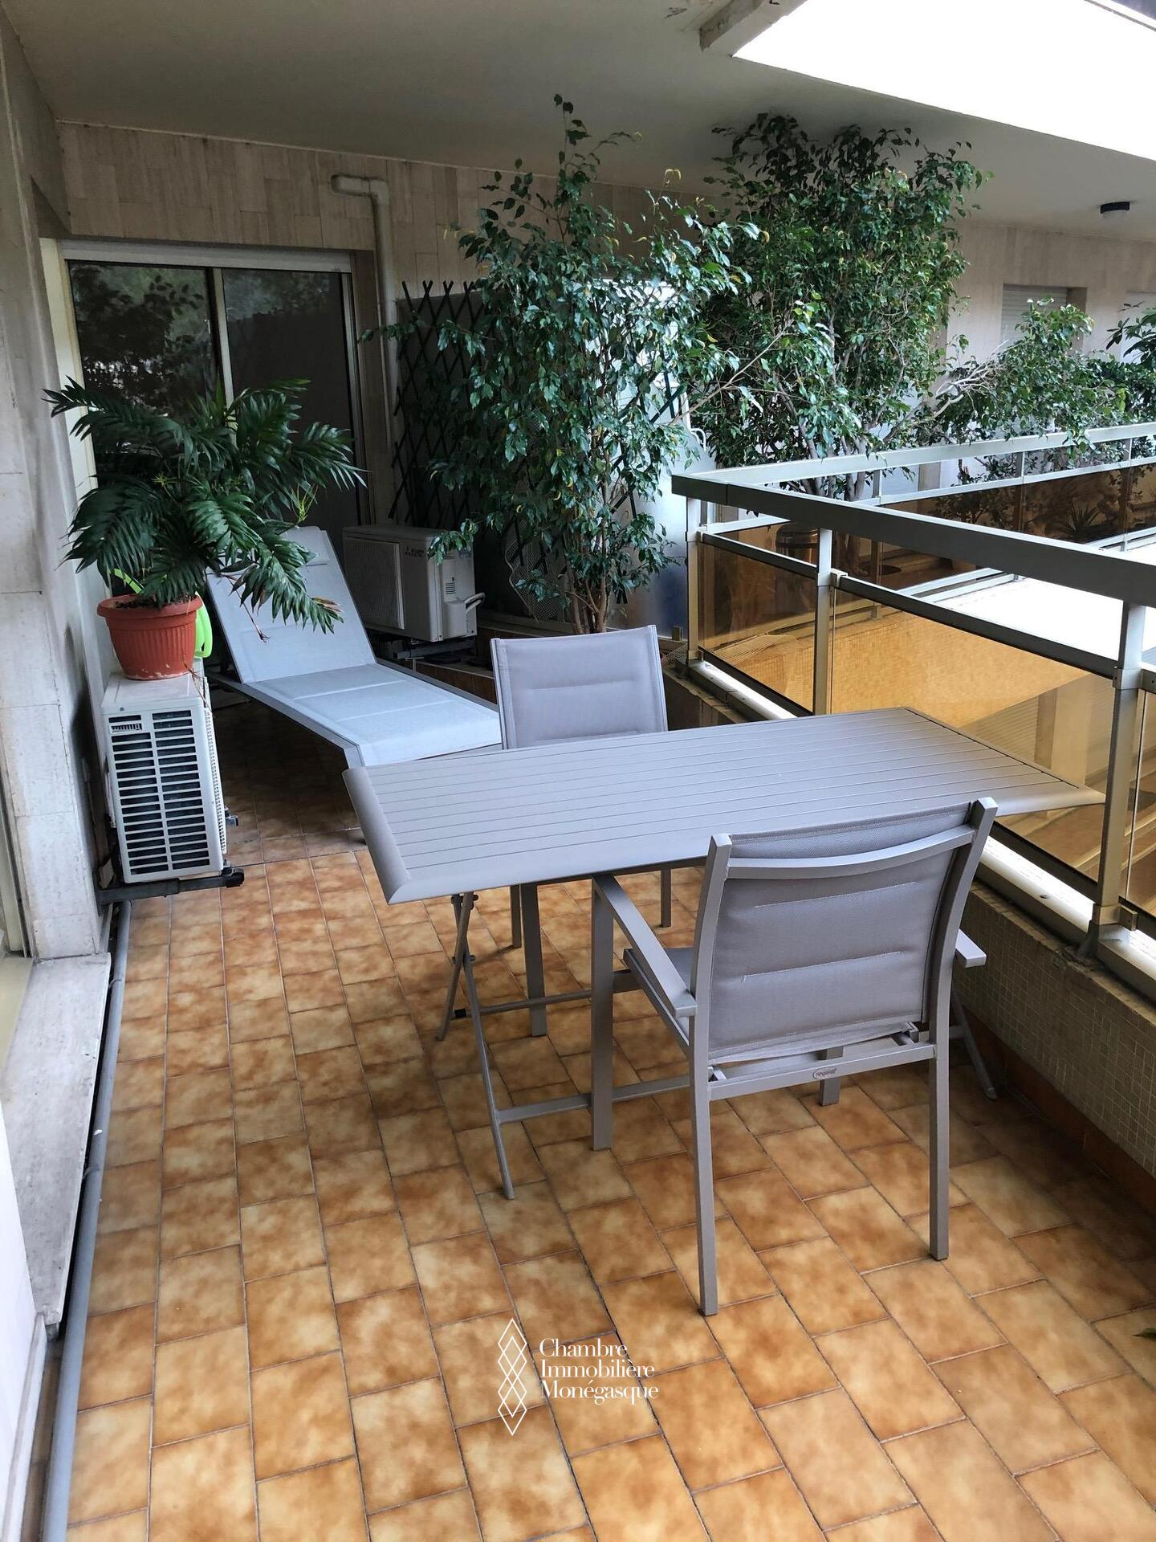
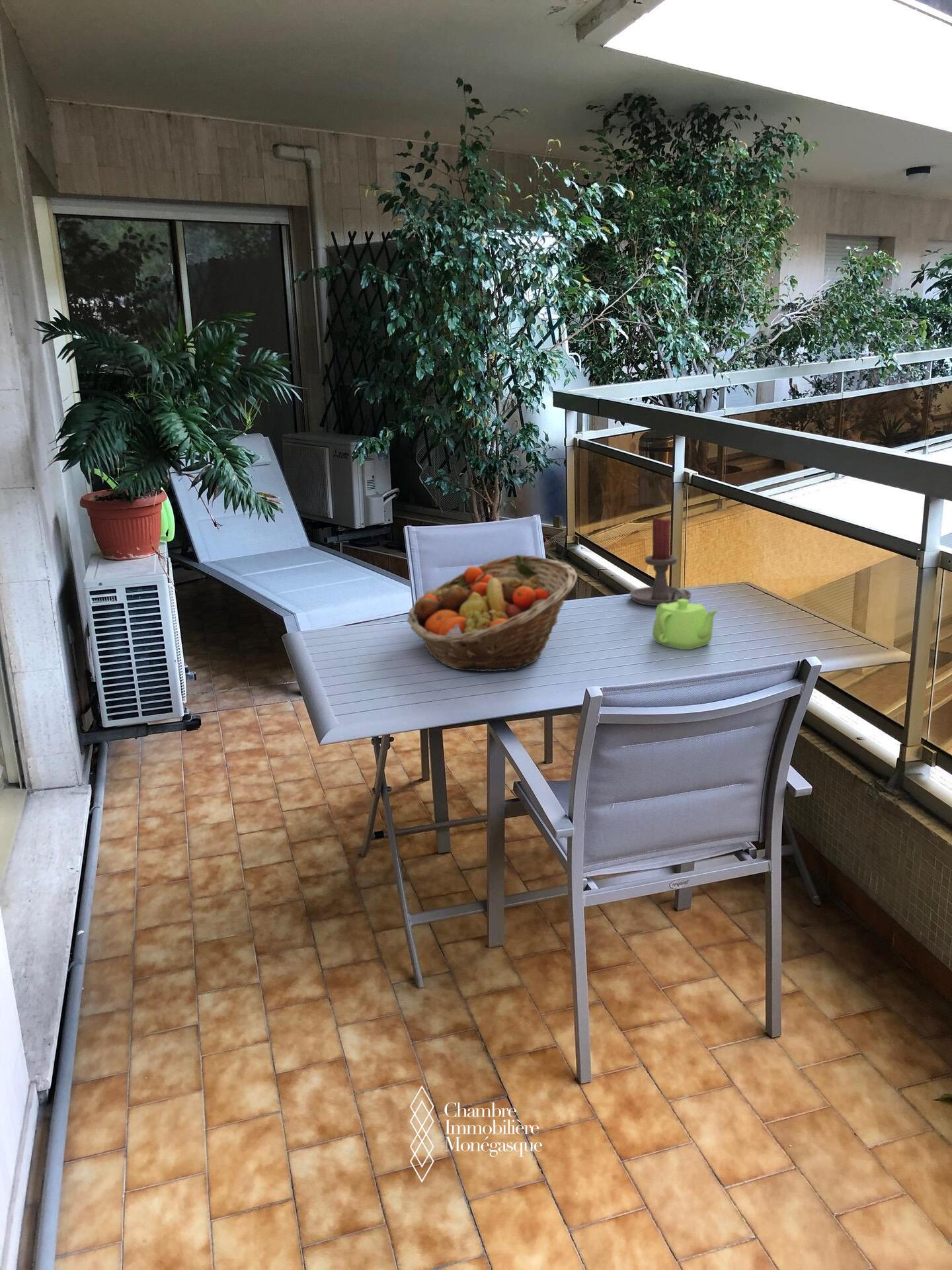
+ candle holder (665, 560)
+ teapot (686, 622)
+ fruit basket (491, 610)
